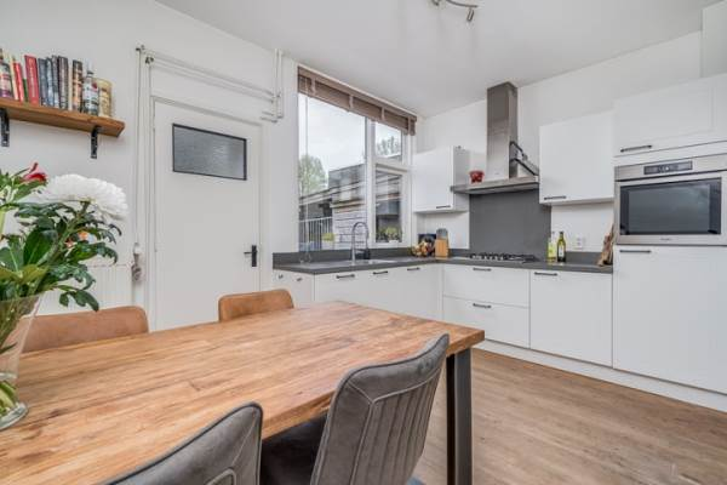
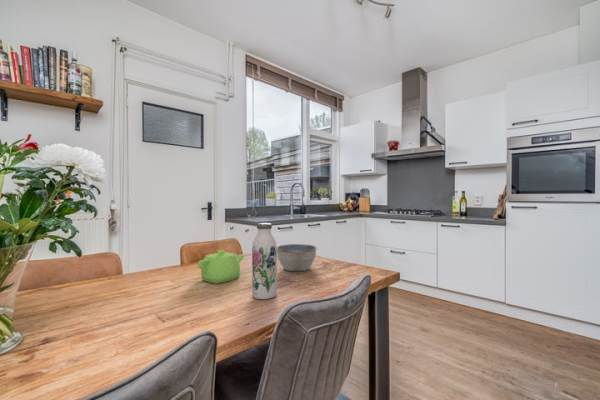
+ bowl (296, 258)
+ water bottle (264, 259)
+ teapot (222, 264)
